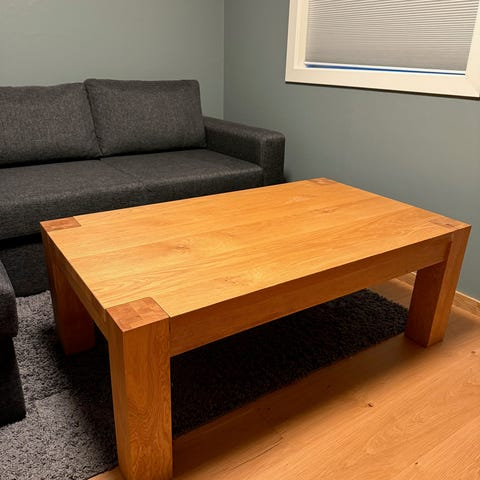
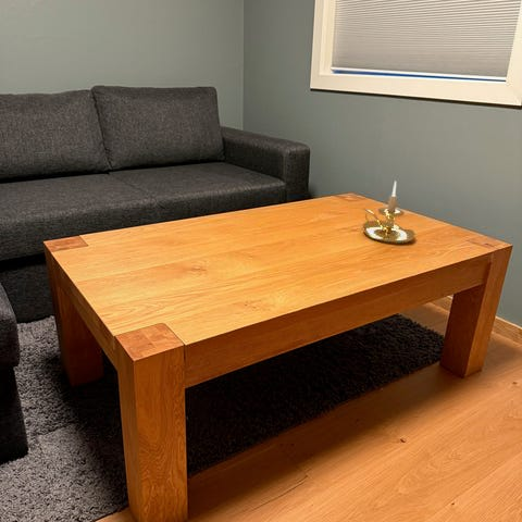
+ candle holder (387, 208)
